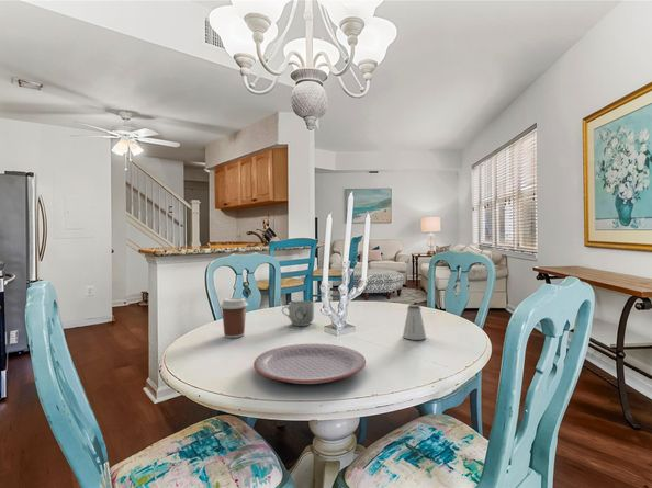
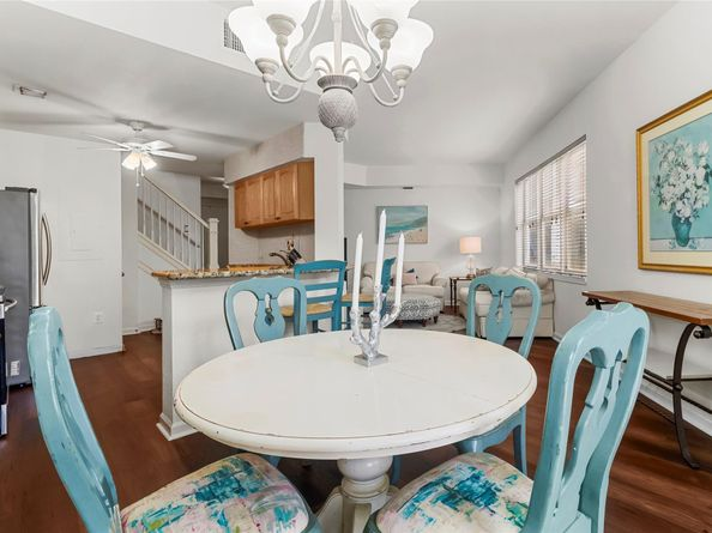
- saltshaker (414, 320)
- mug (297, 313)
- coffee cup (234, 317)
- plate (310, 363)
